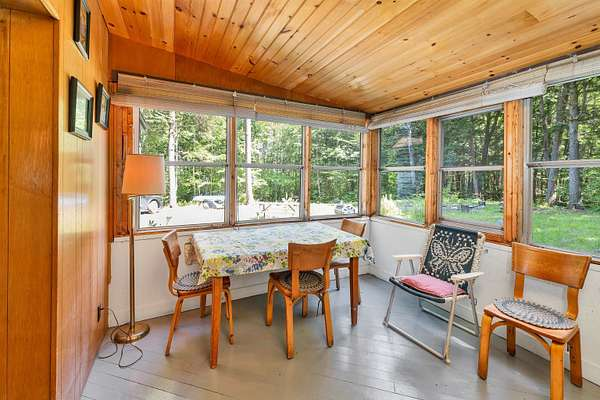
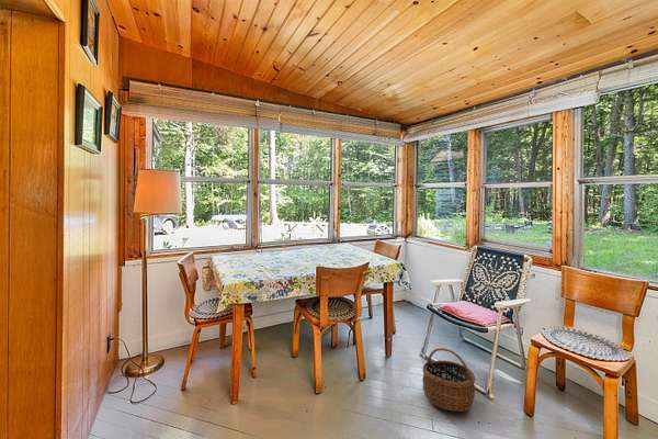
+ wicker basket (447, 374)
